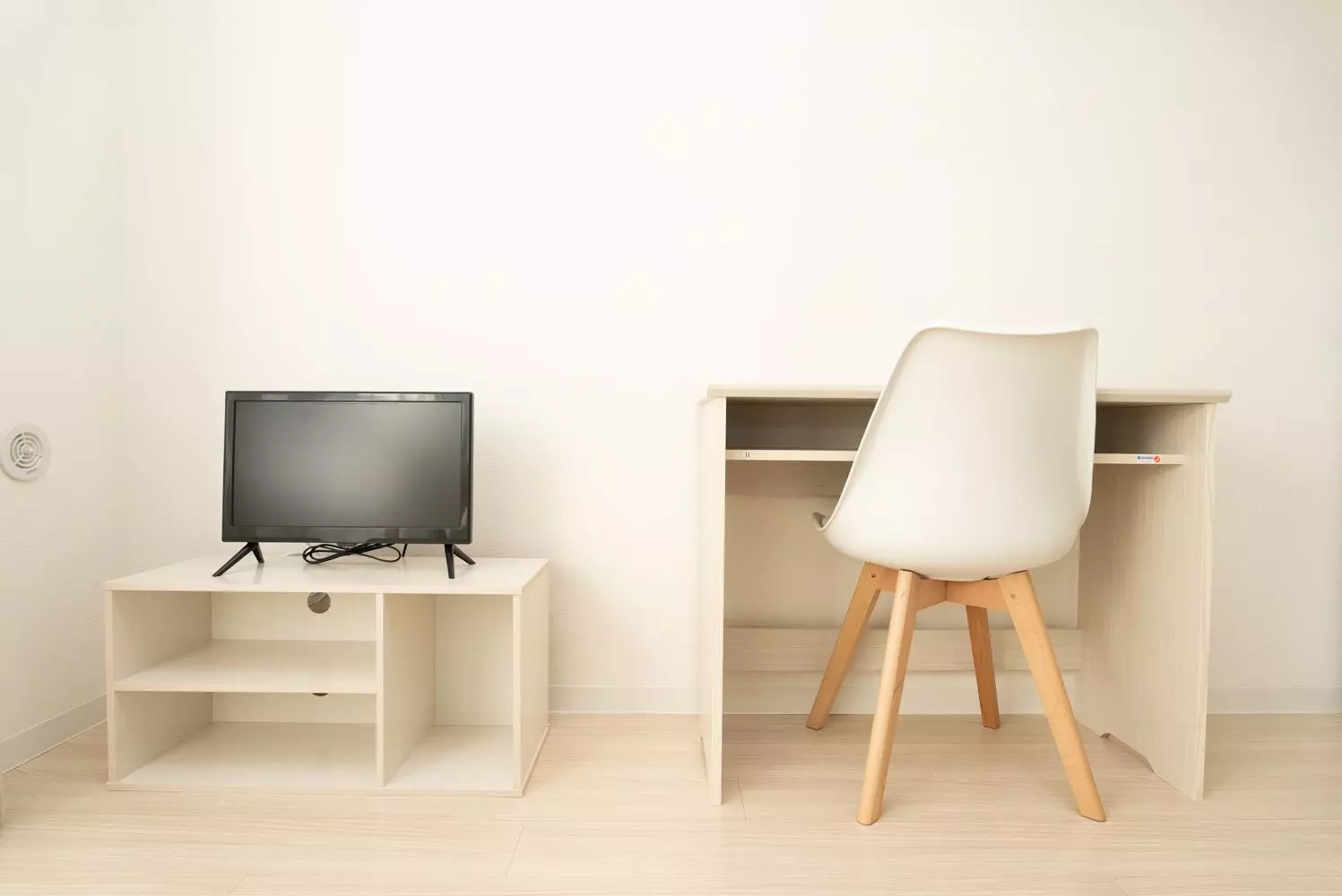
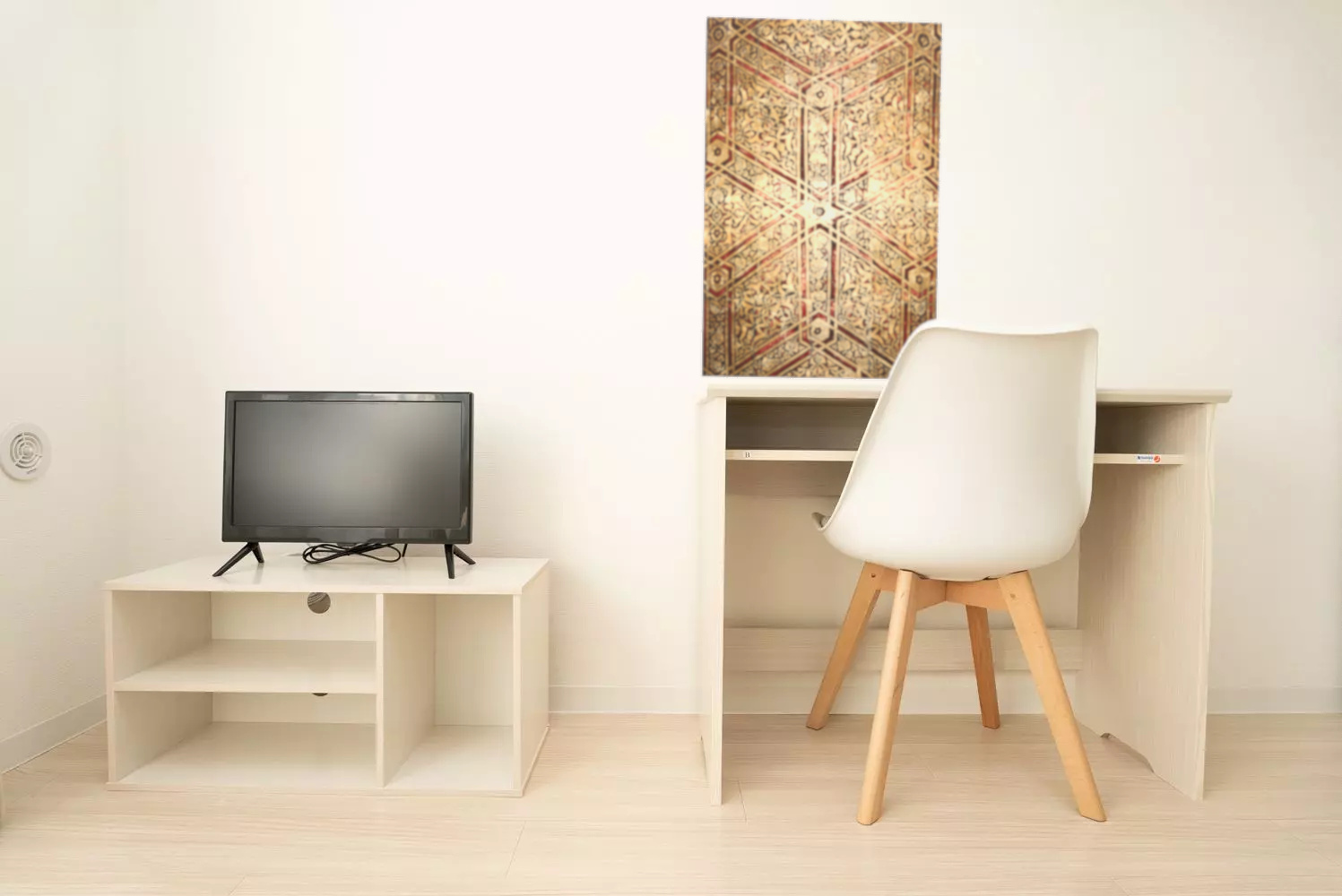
+ wall art (820, 201)
